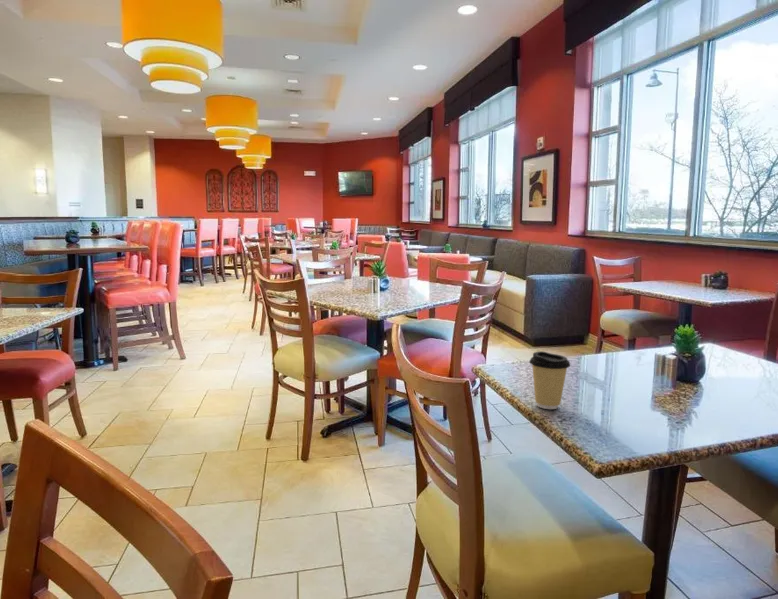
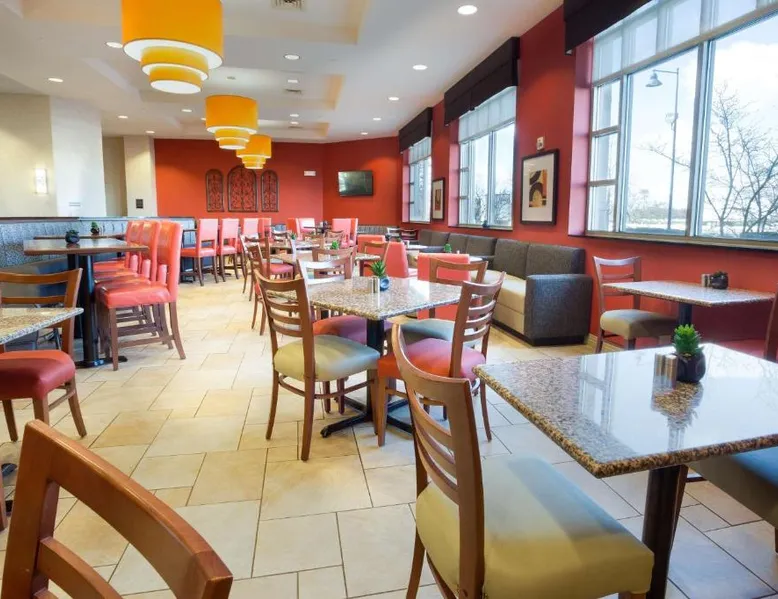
- coffee cup (548, 380)
